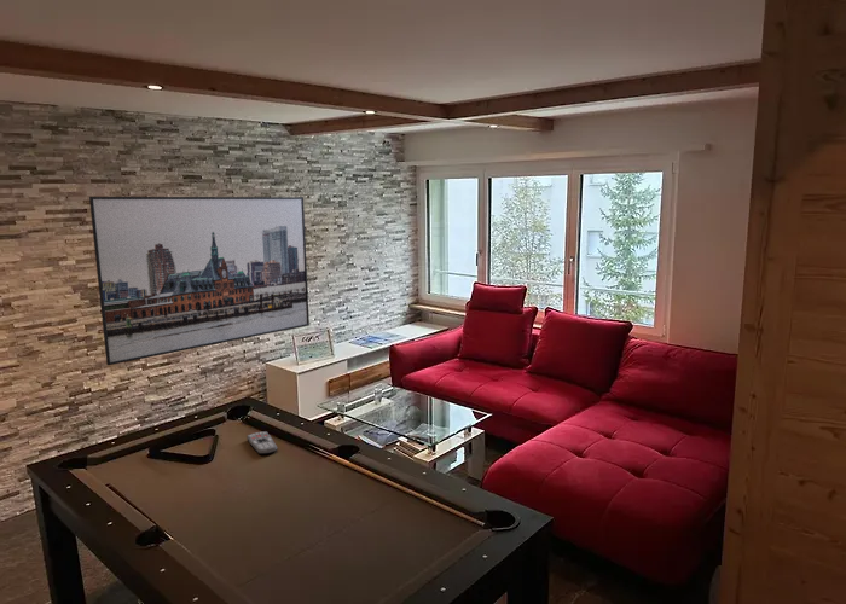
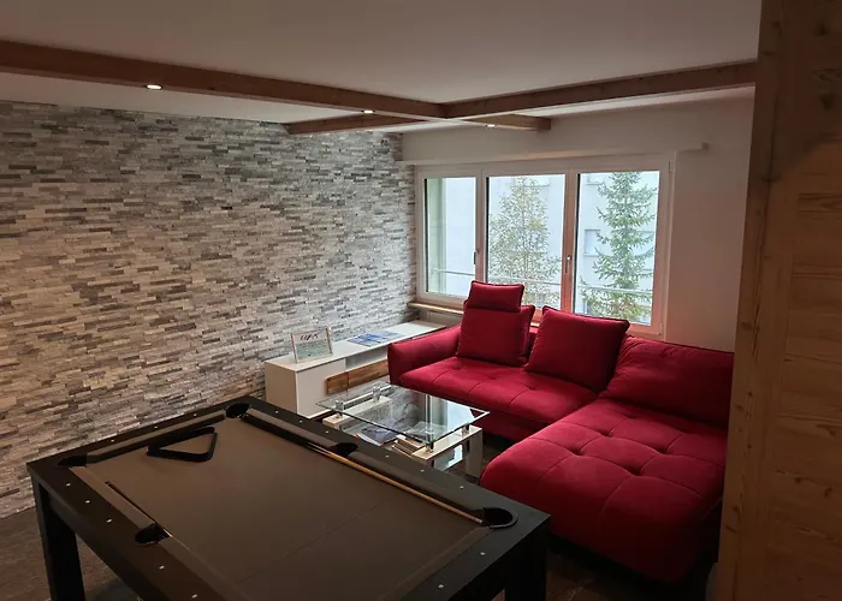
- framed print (216, 271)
- remote control (262, 442)
